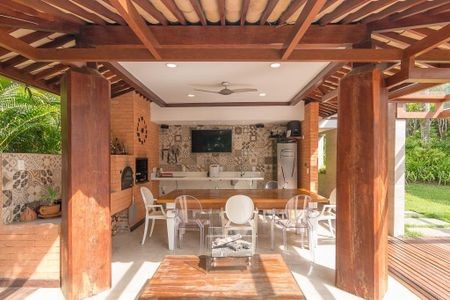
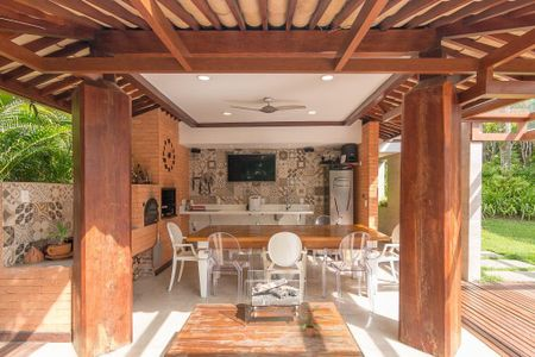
+ potted plant (307, 318)
